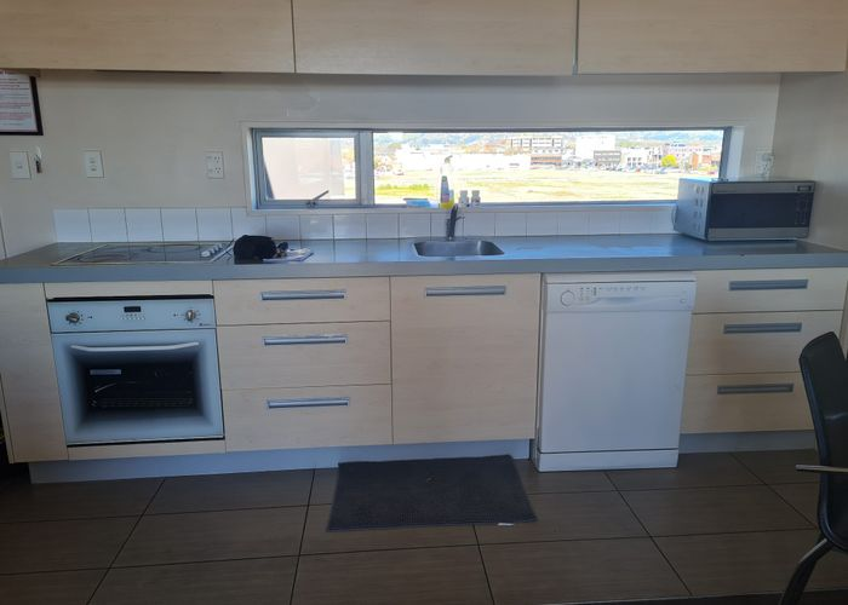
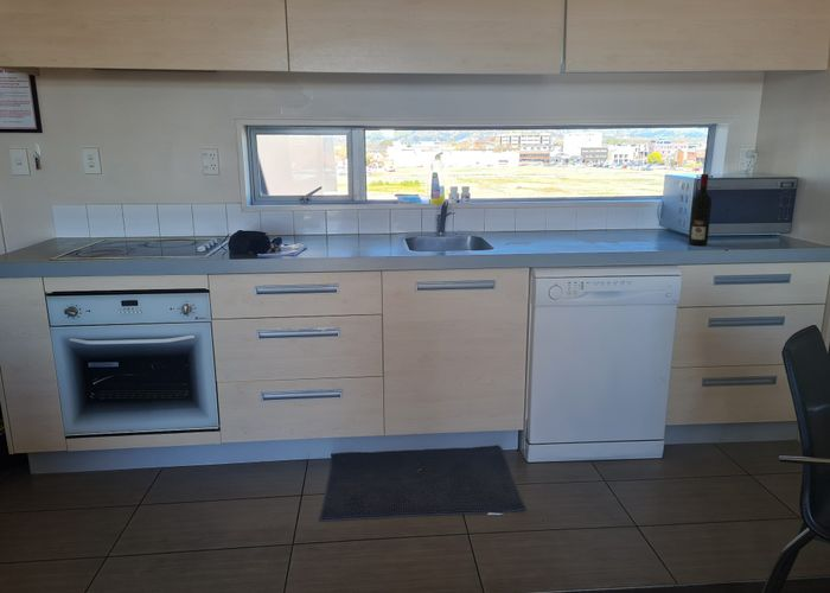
+ alcohol (701, 209)
